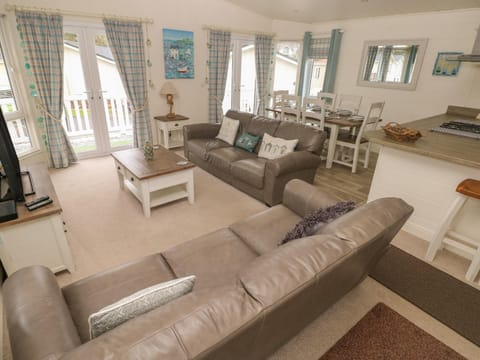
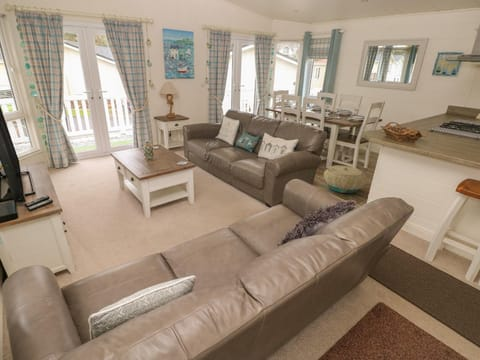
+ basket (344, 178)
